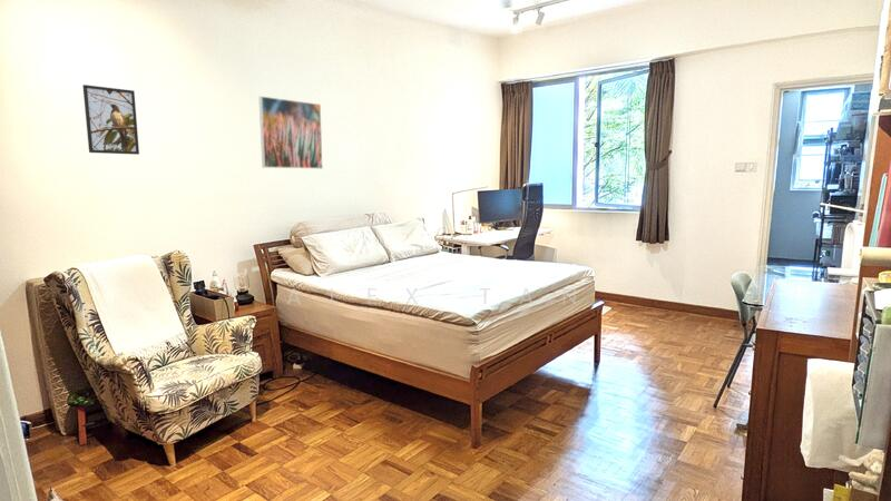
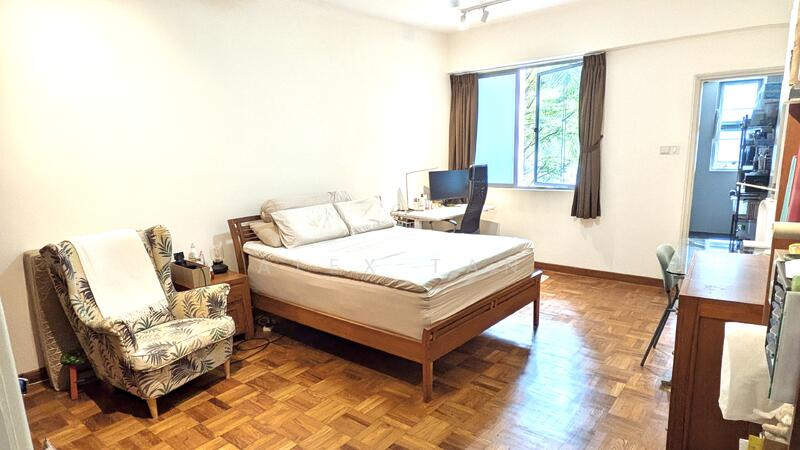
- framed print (292, 134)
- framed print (111, 120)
